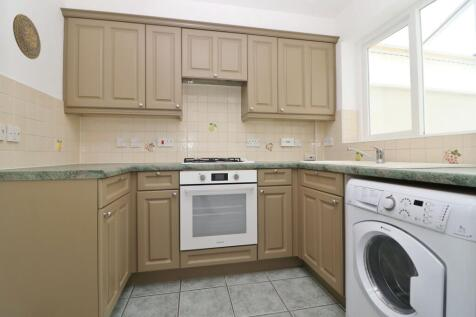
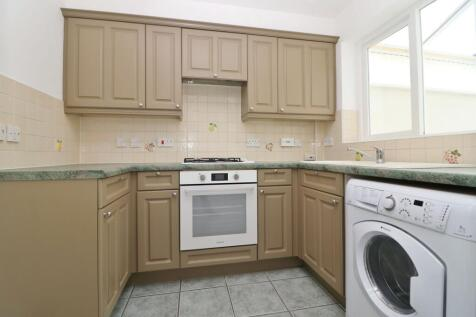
- decorative plate (29, 37)
